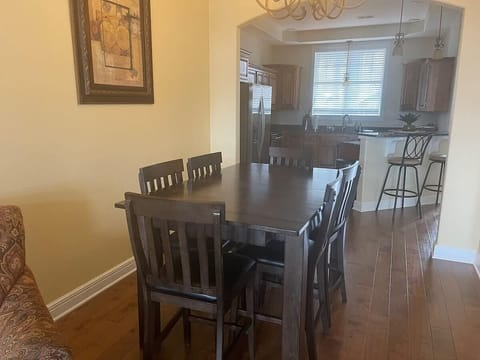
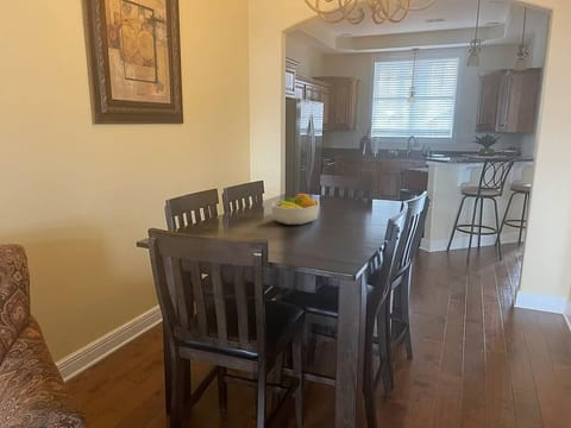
+ fruit bowl (295, 207)
